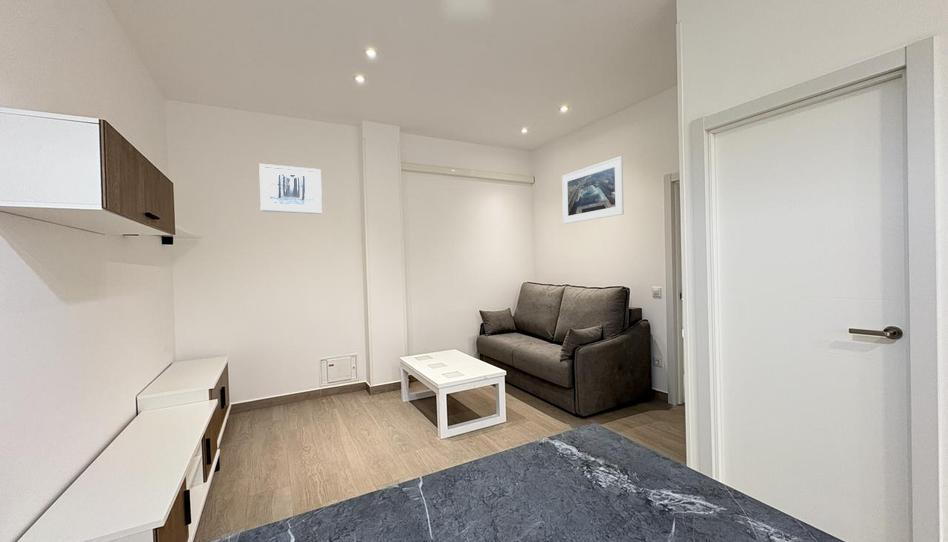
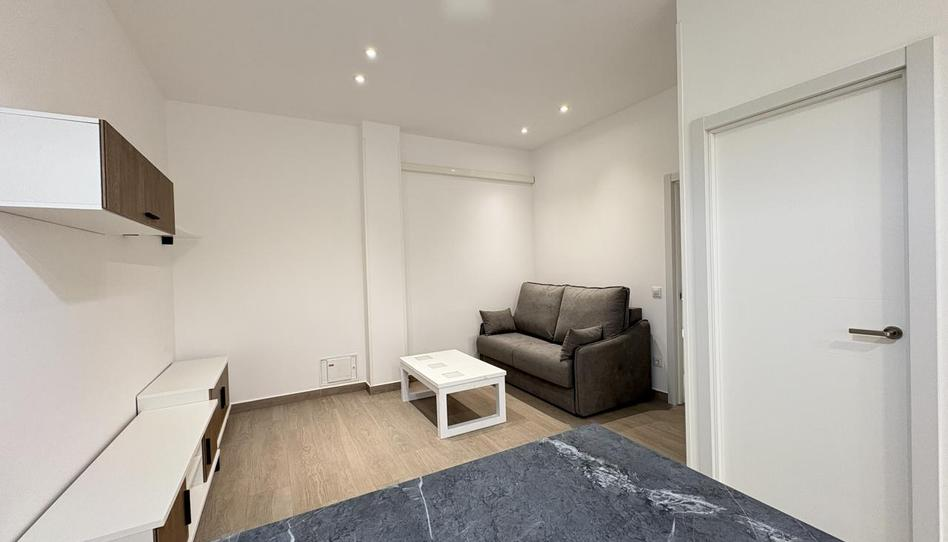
- wall art (291, 189)
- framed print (590, 193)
